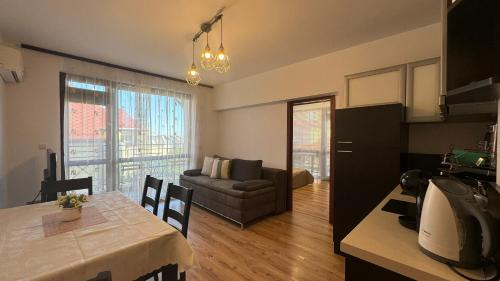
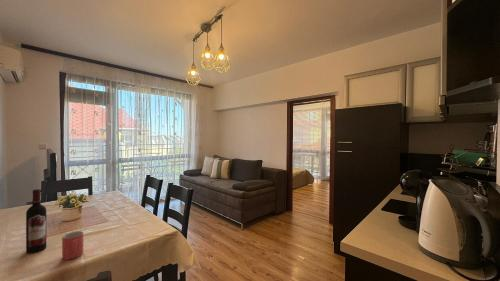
+ mug (73, 246)
+ wine bottle (36, 219)
